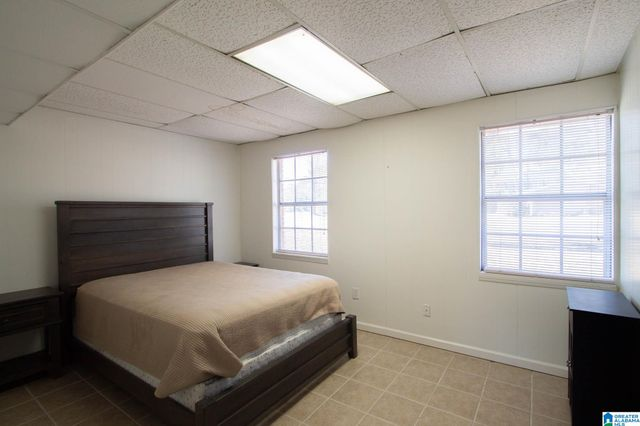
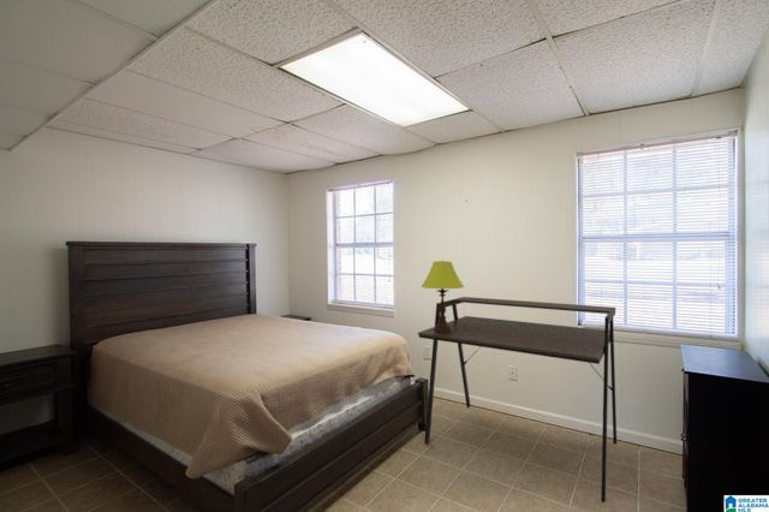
+ table lamp (442, 296)
+ desk (523, 352)
